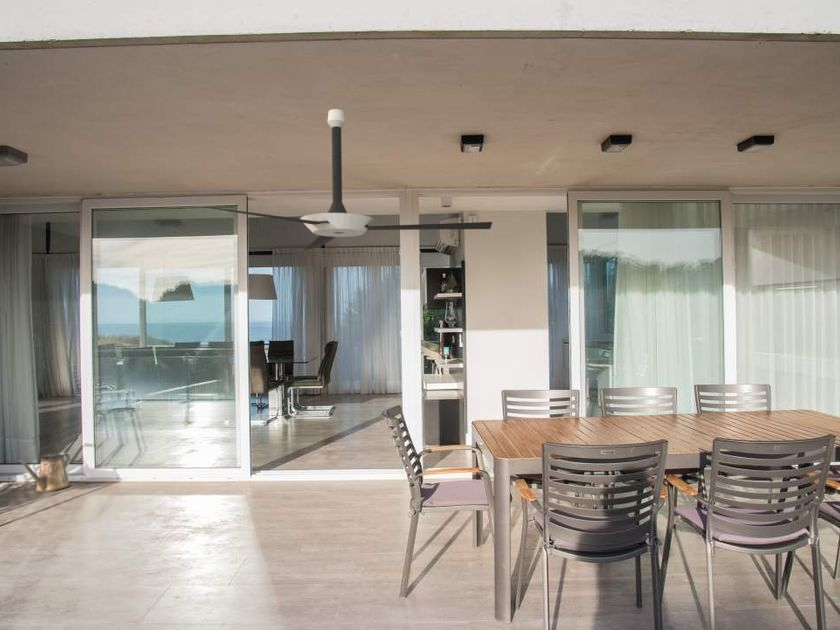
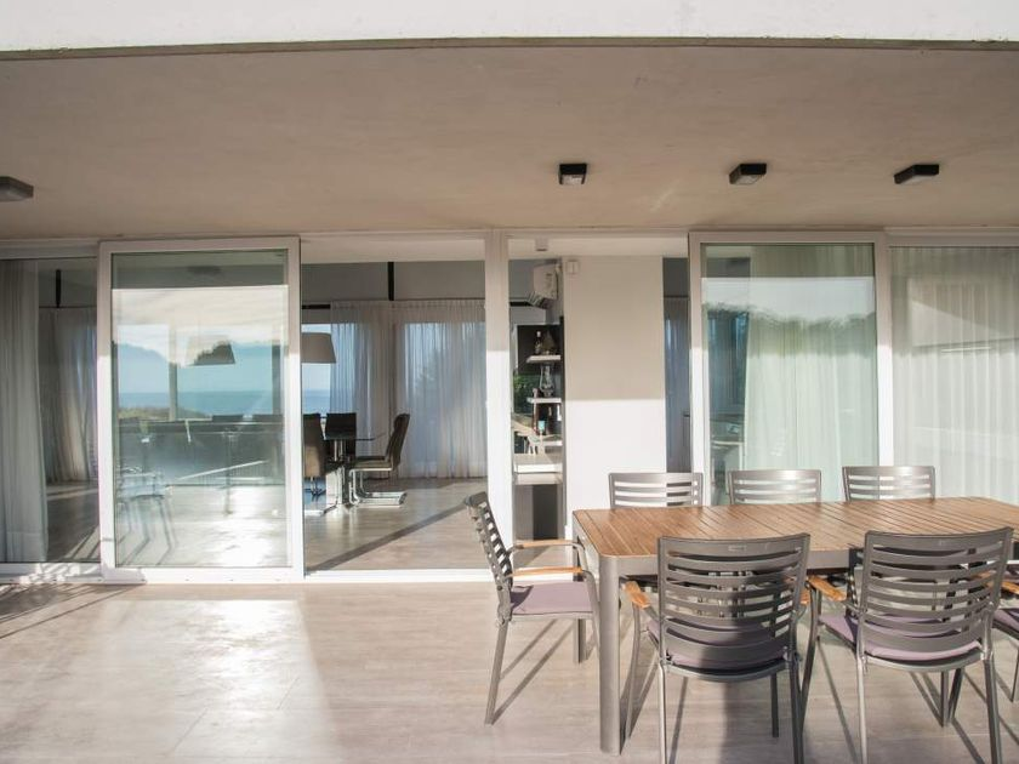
- ceiling fan (341, 176)
- watering can (45, 471)
